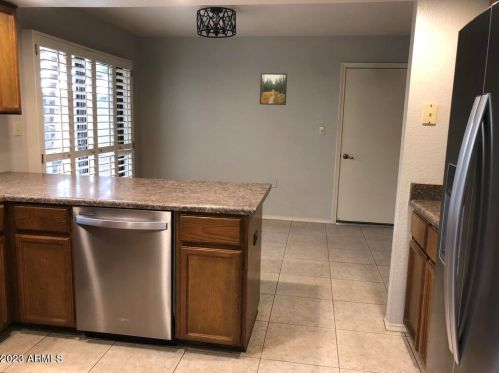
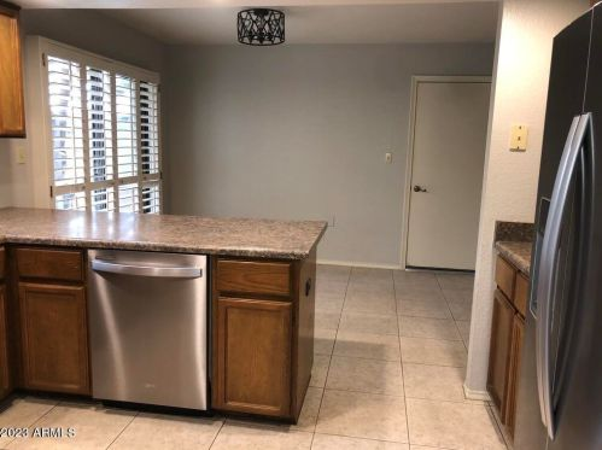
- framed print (273, 89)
